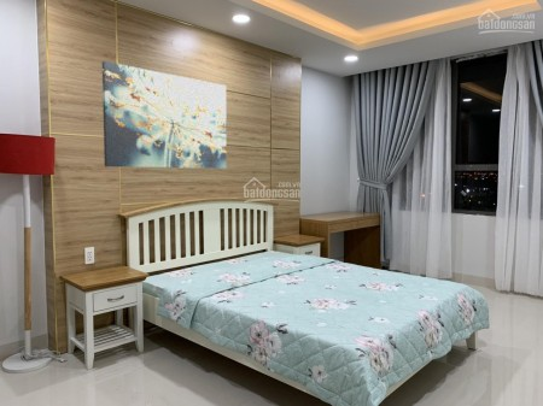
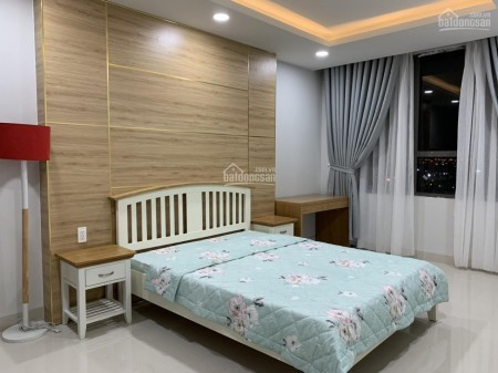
- wall art (171, 122)
